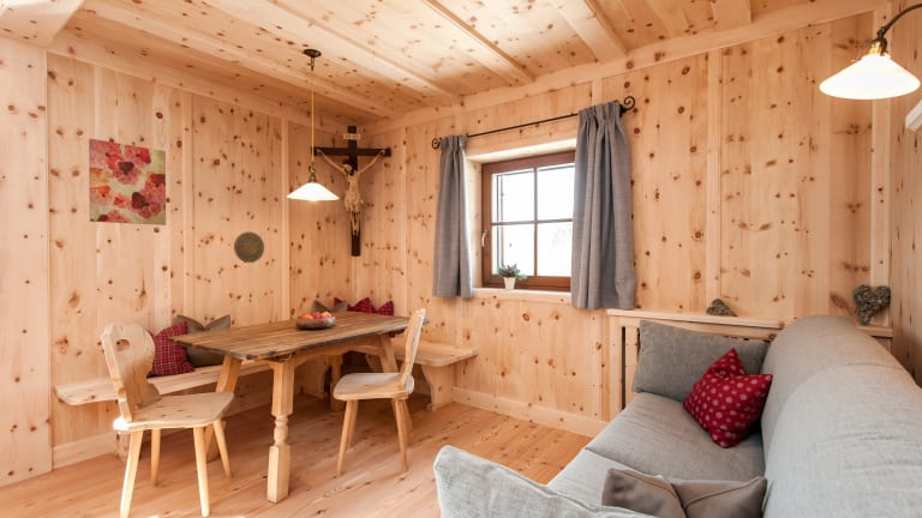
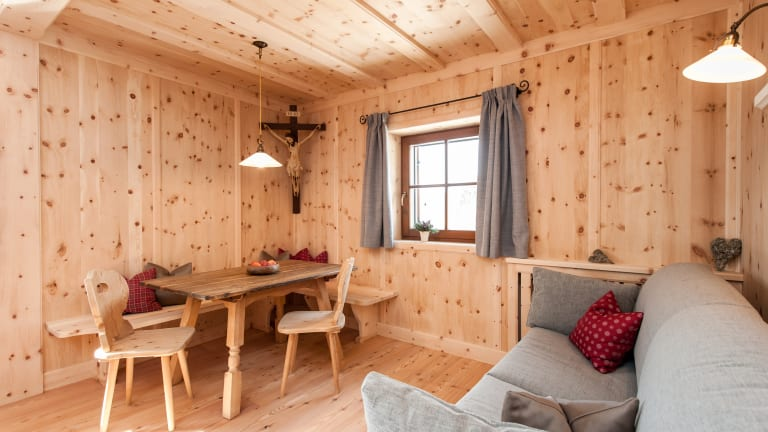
- decorative plate (250, 247)
- wall art (130, 183)
